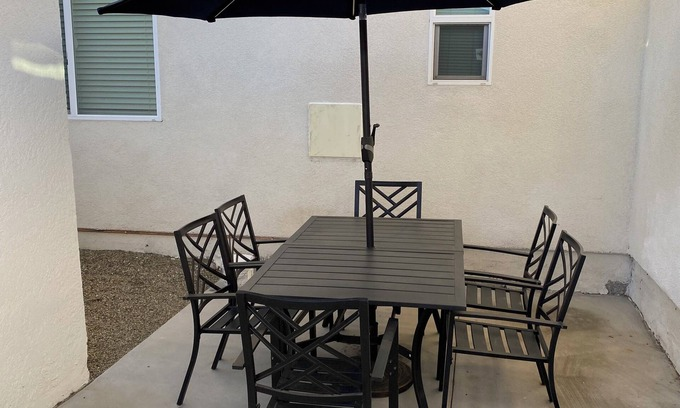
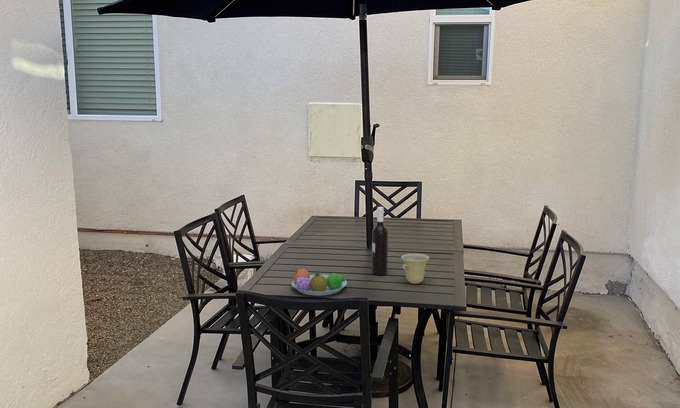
+ fruit bowl (320, 278)
+ wine bottle (379, 240)
+ cup (414, 269)
